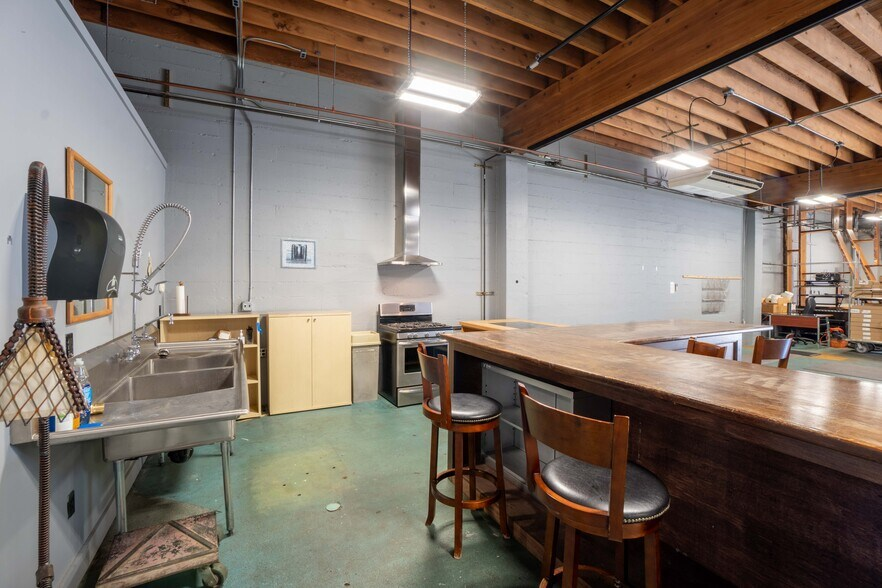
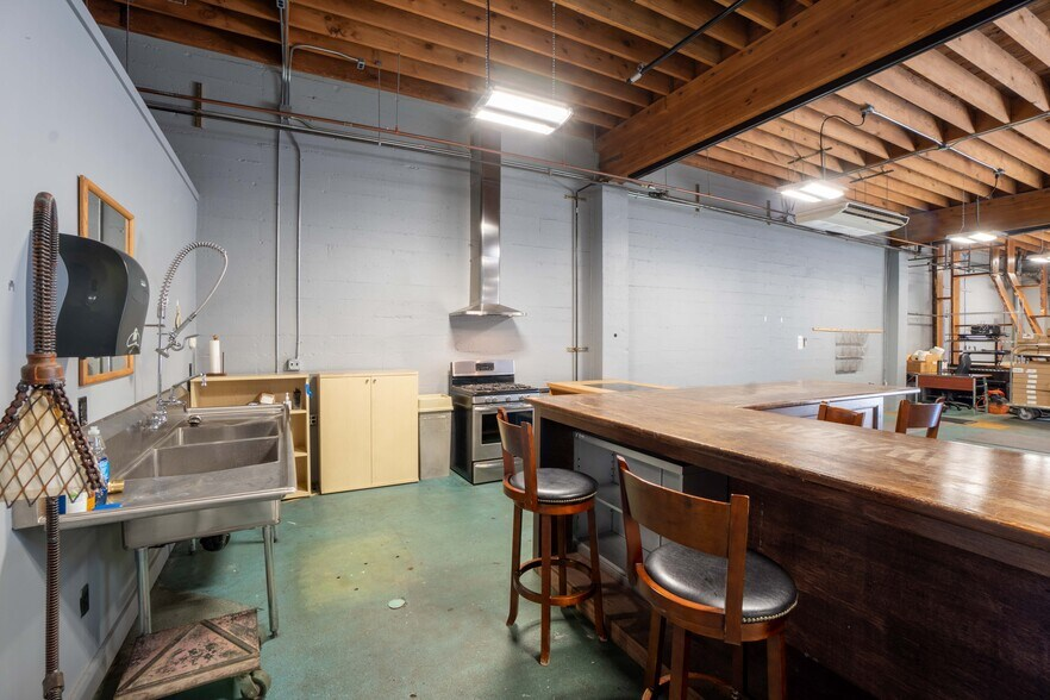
- wall art (298, 253)
